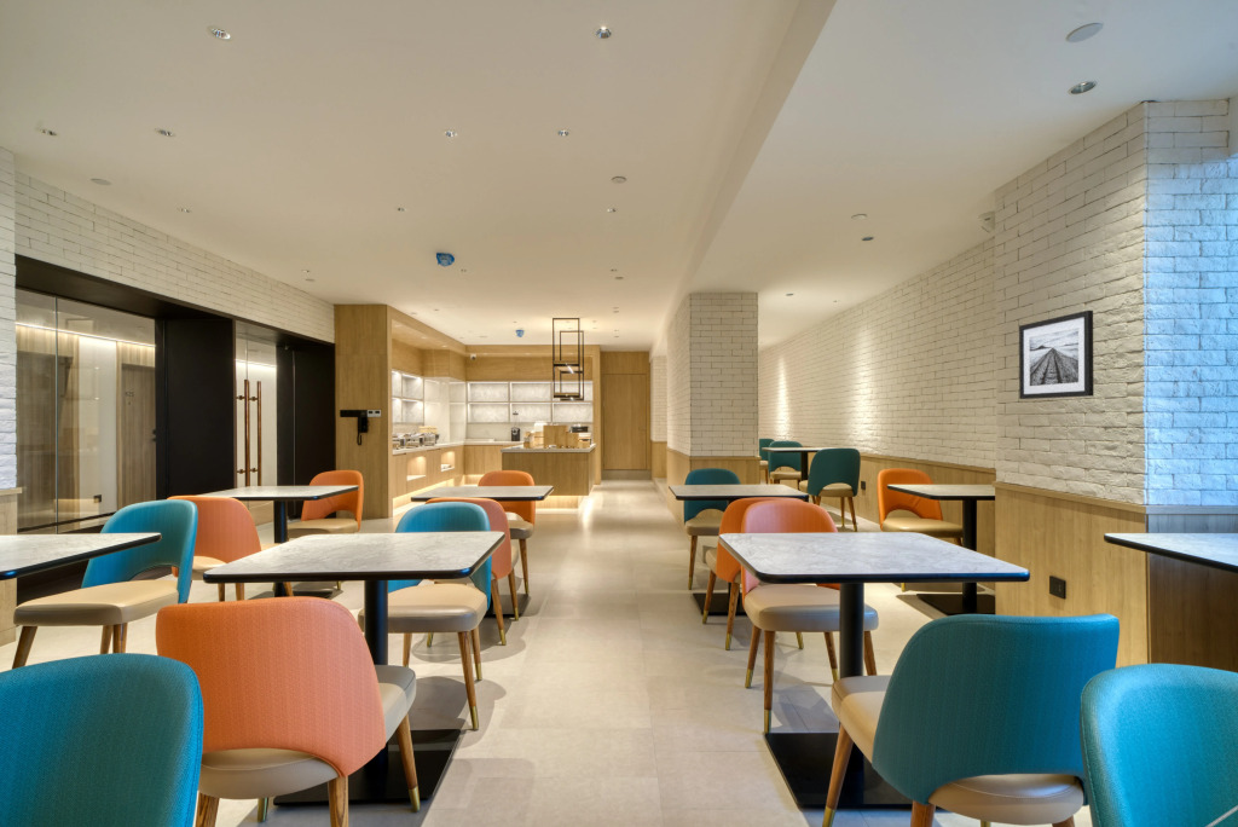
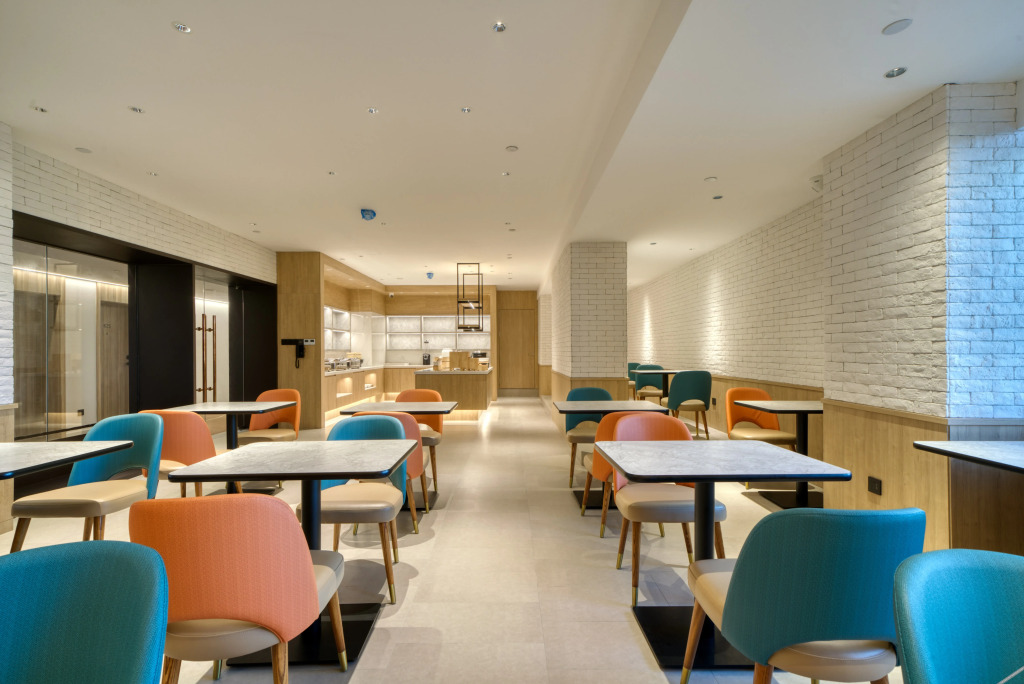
- wall art (1053, 358)
